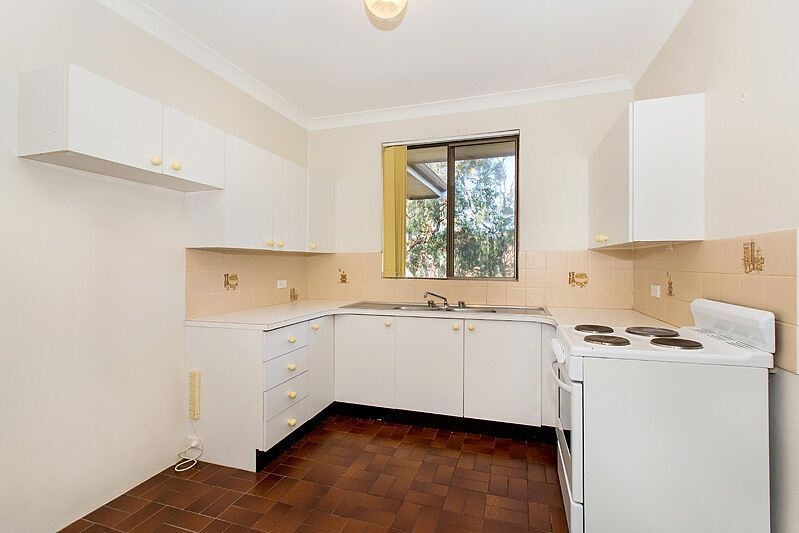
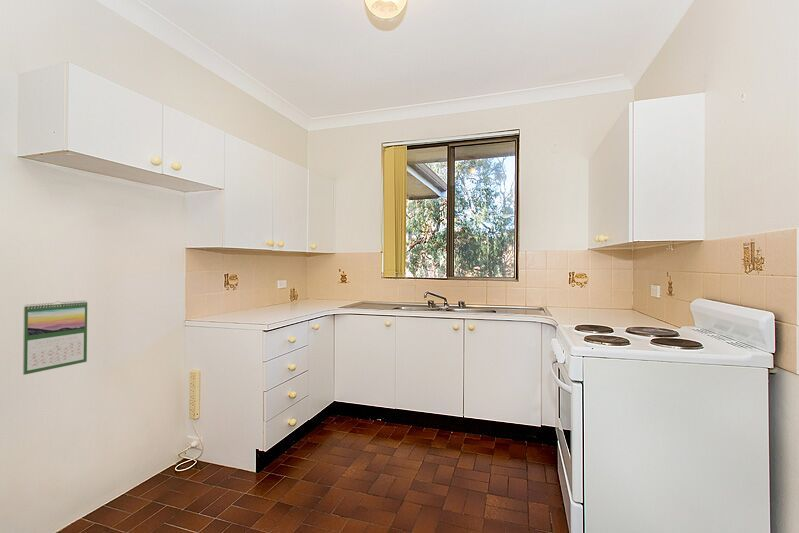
+ calendar (57, 334)
